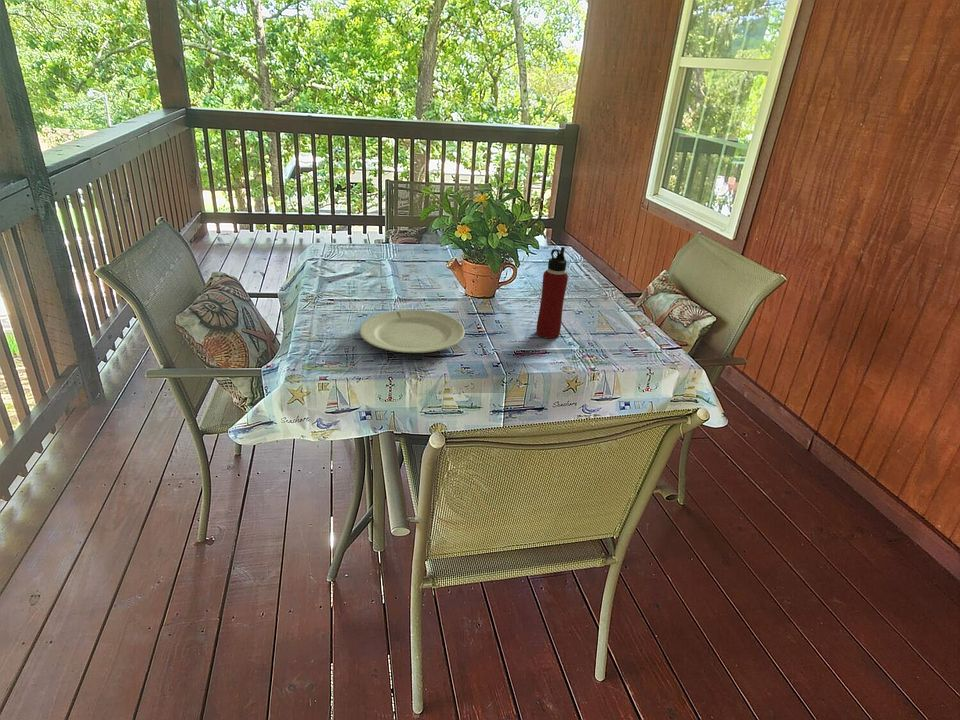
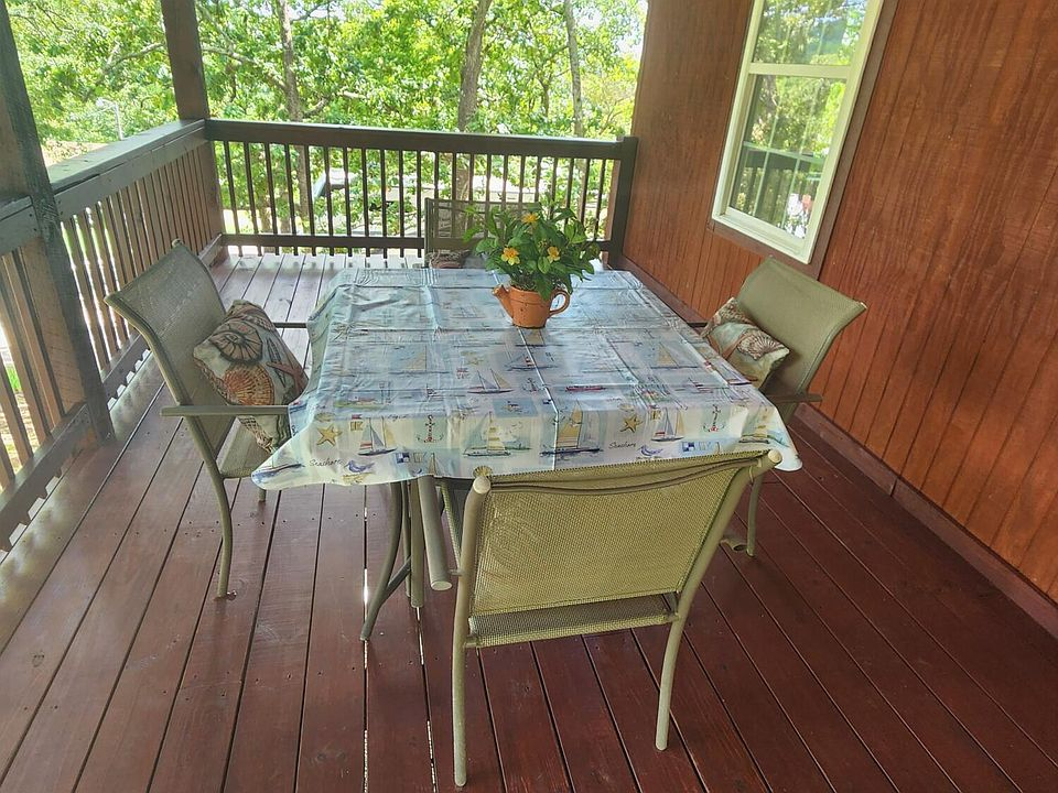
- chinaware (412, 333)
- water bottle (553, 292)
